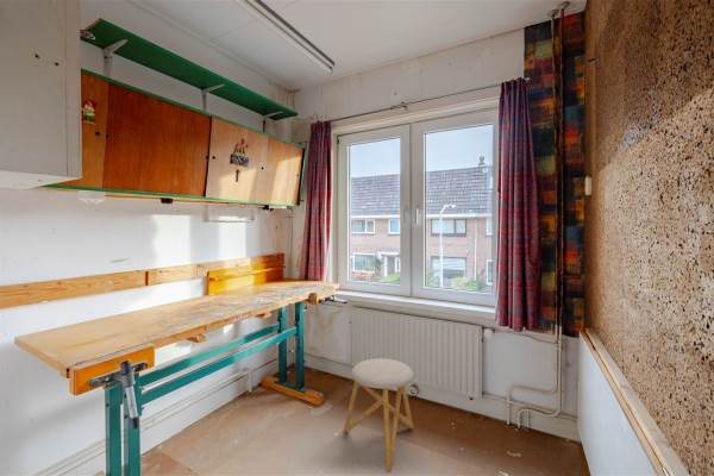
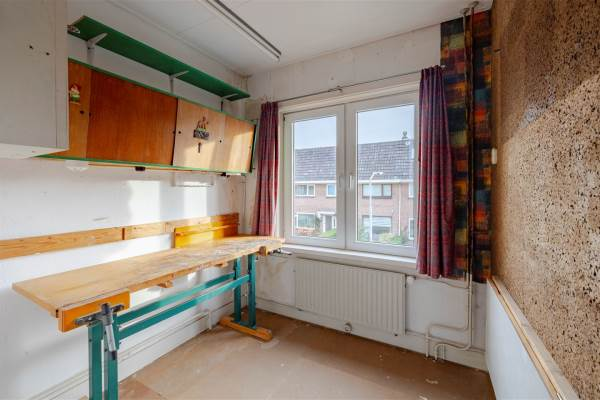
- stool (376, 403)
